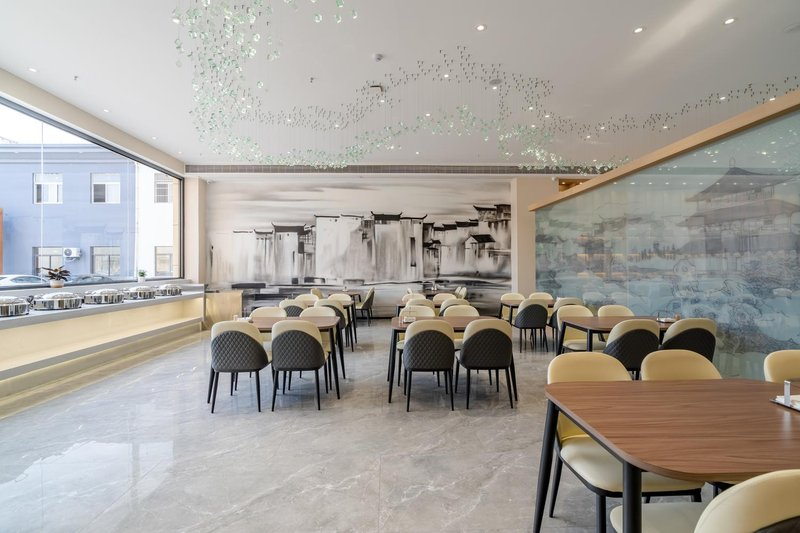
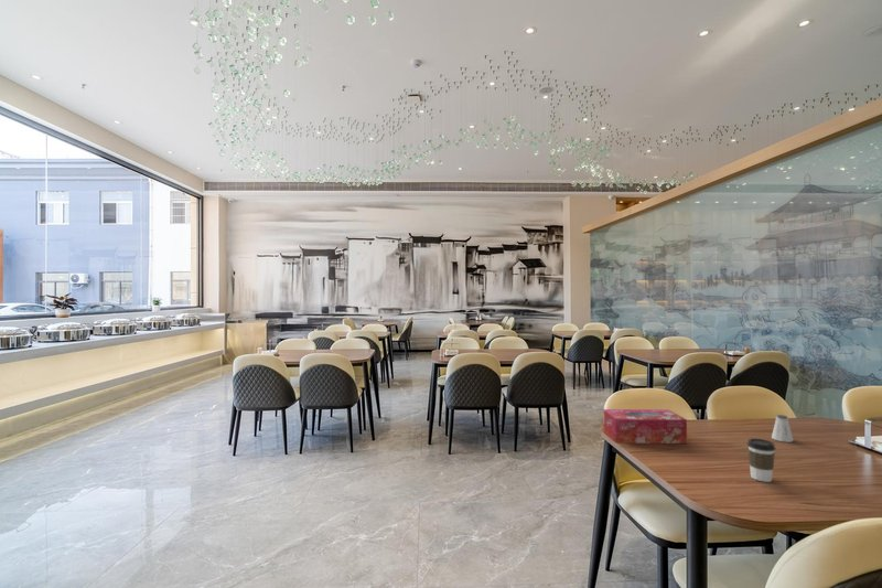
+ tissue box (643, 425)
+ coffee cup (761, 460)
+ saltshaker (782, 427)
